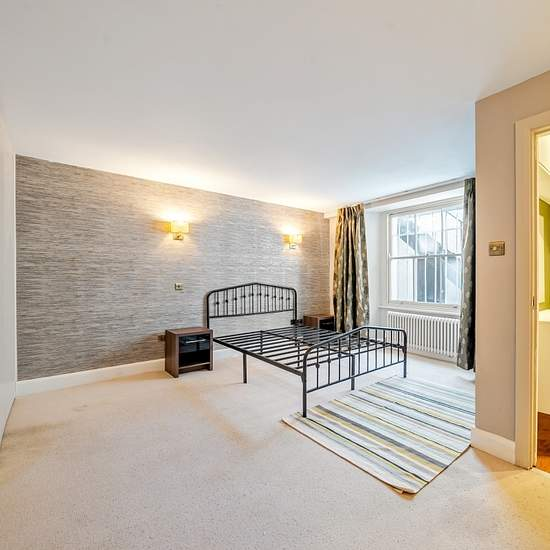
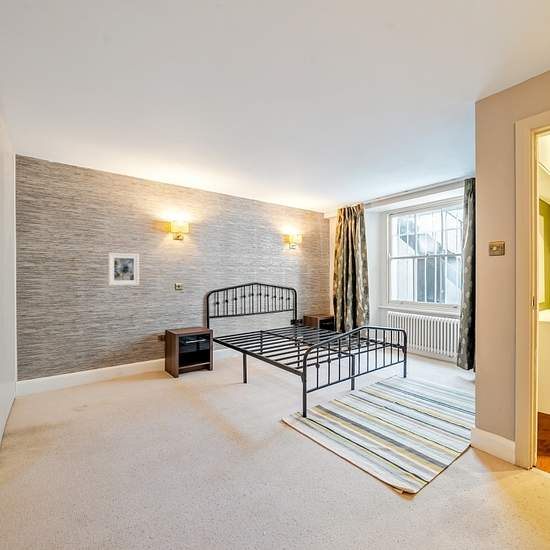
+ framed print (124, 269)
